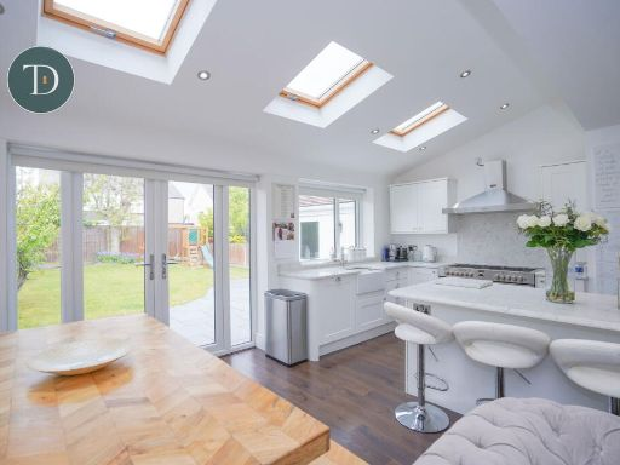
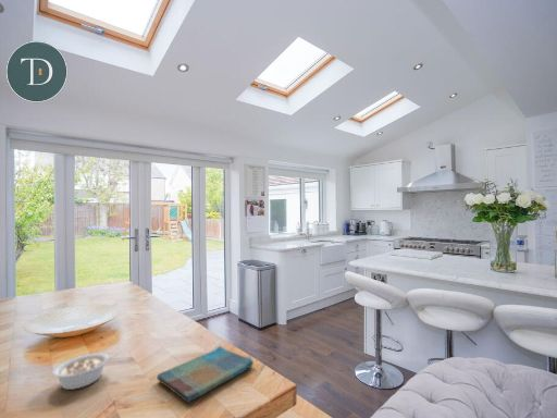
+ dish towel (207, 369)
+ legume (84, 369)
